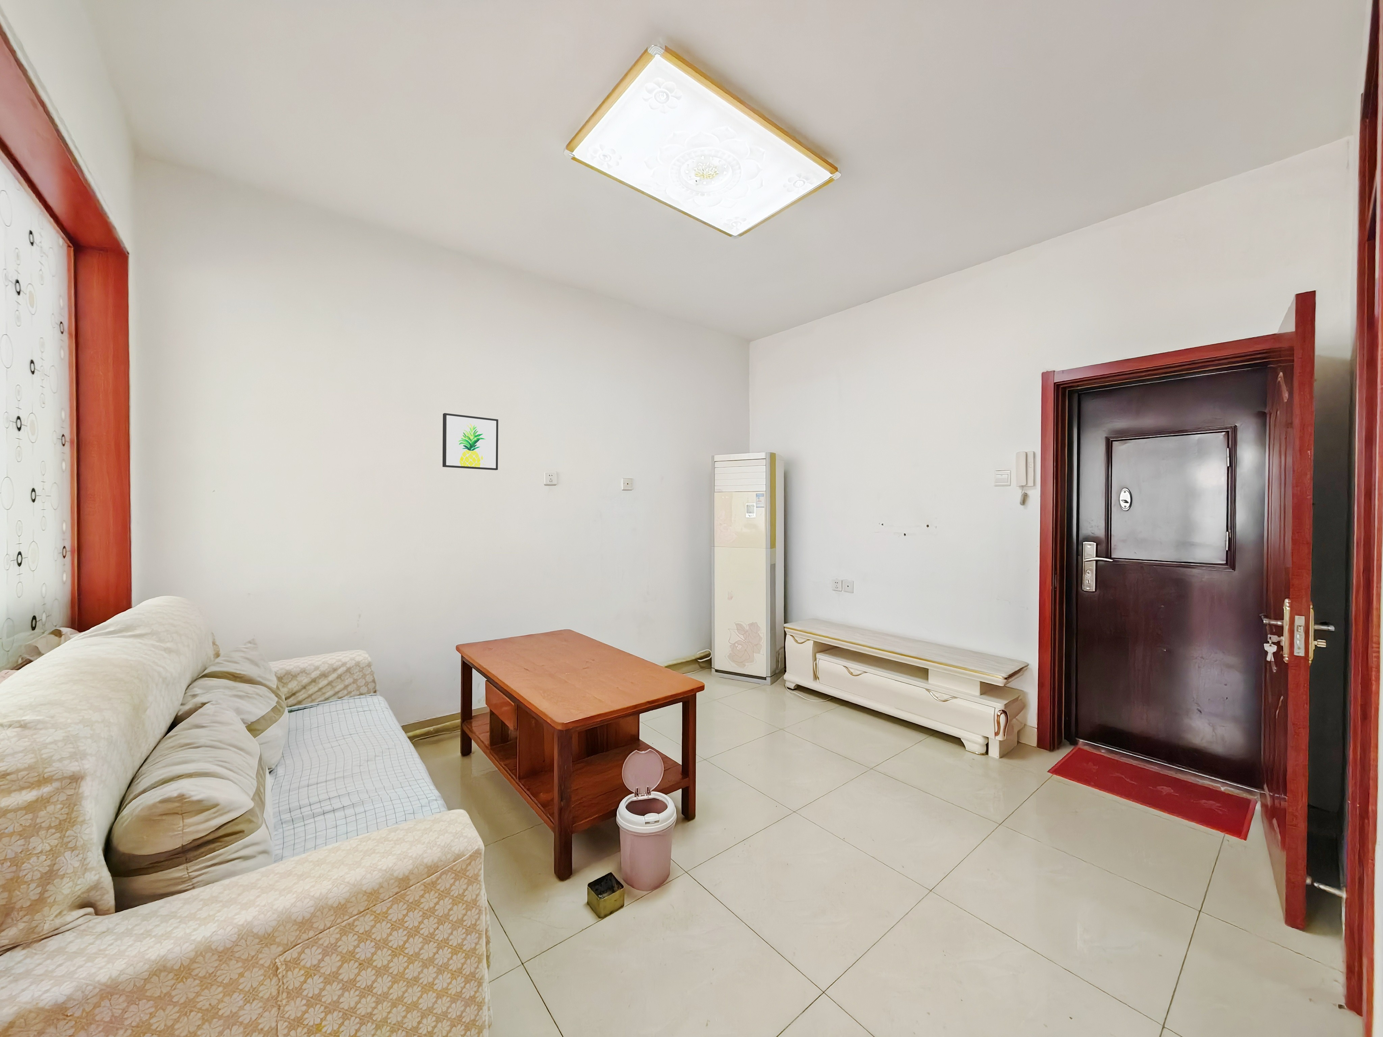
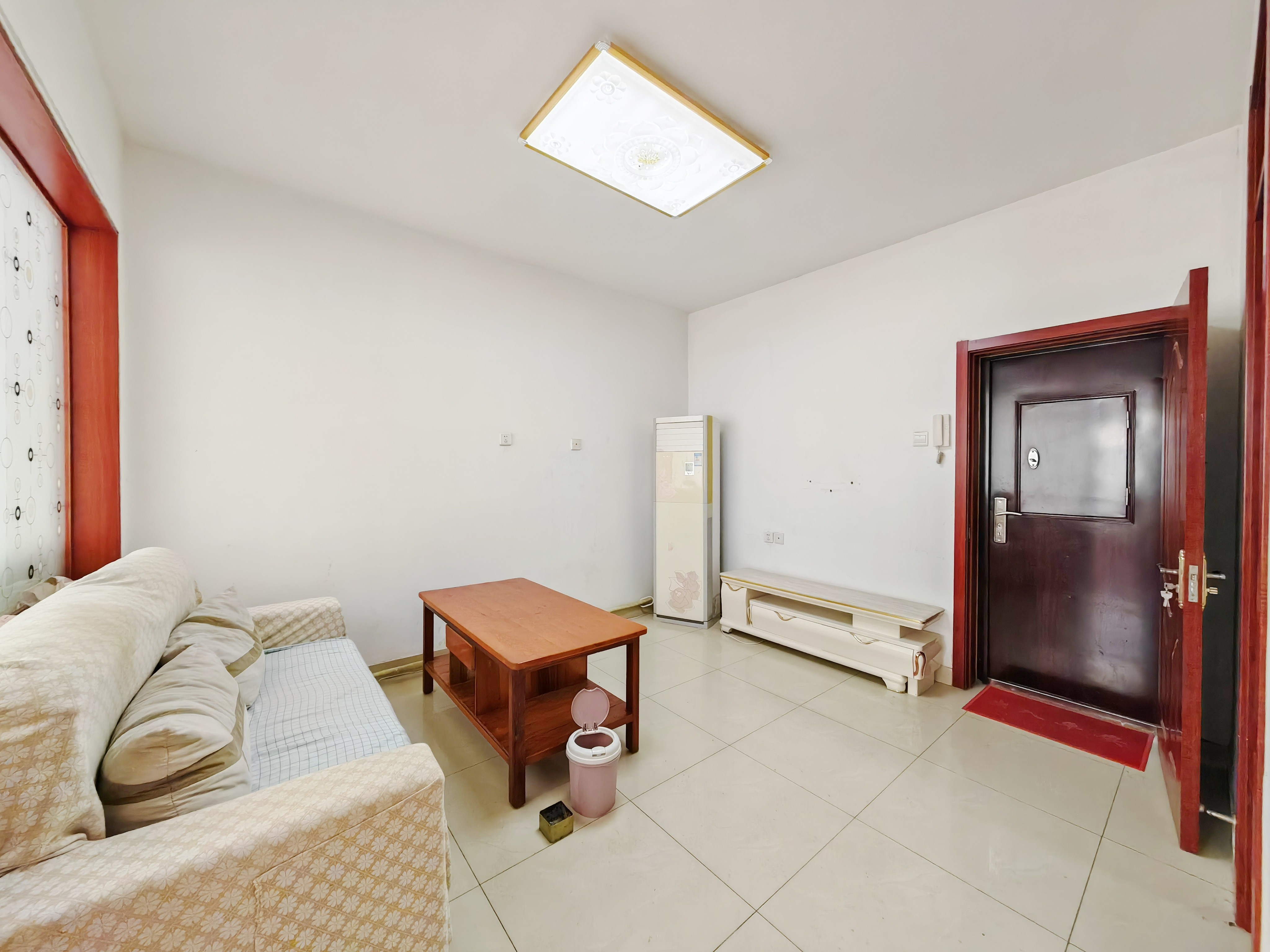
- wall art (472, 442)
